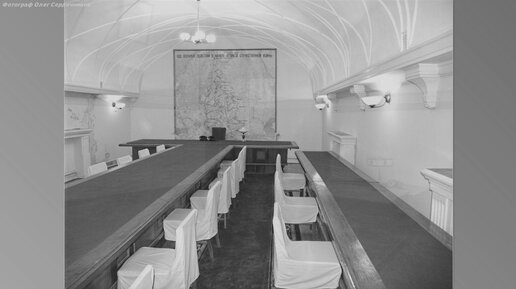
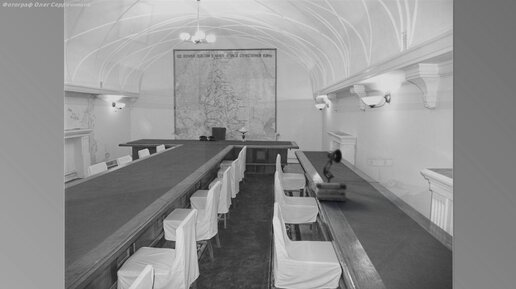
+ book stack (330, 191)
+ desk lamp (329, 166)
